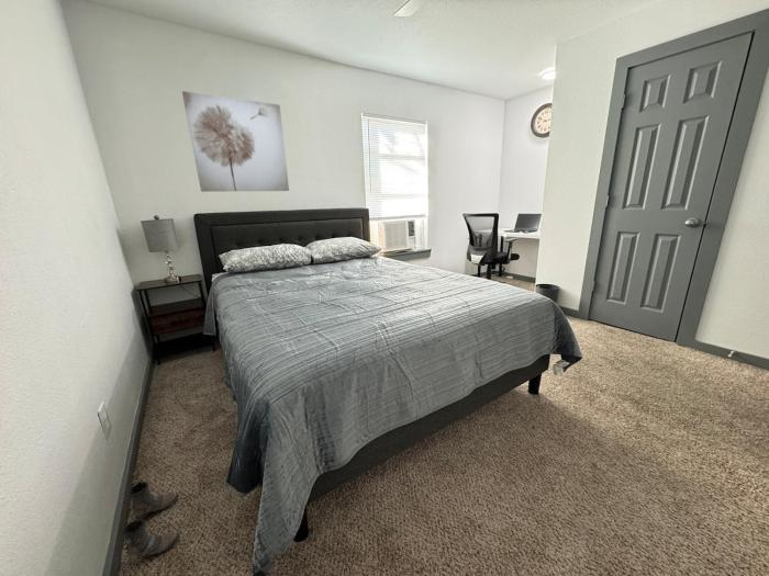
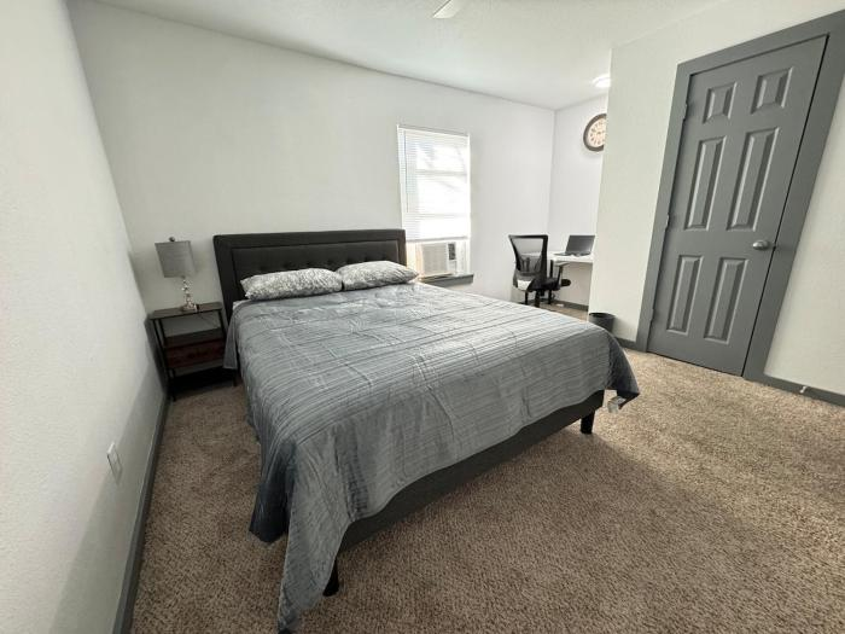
- boots (152, 511)
- wall art (241, 146)
